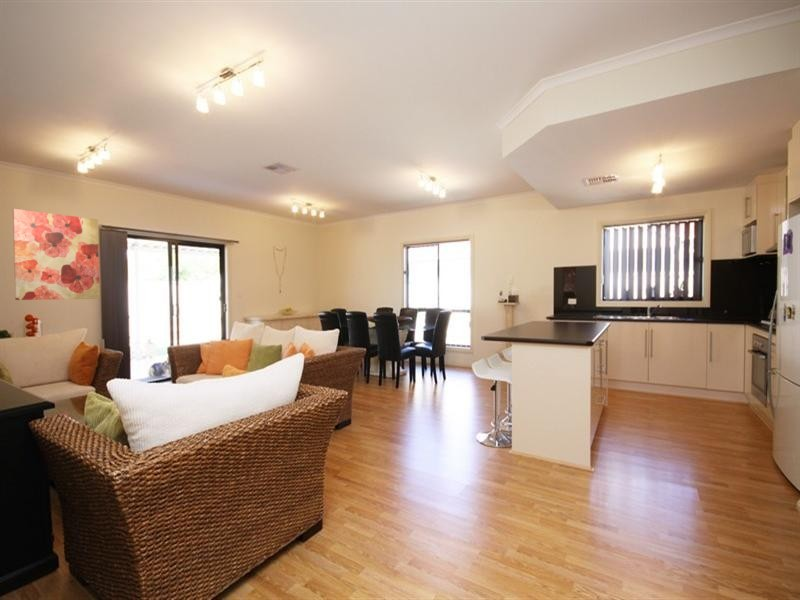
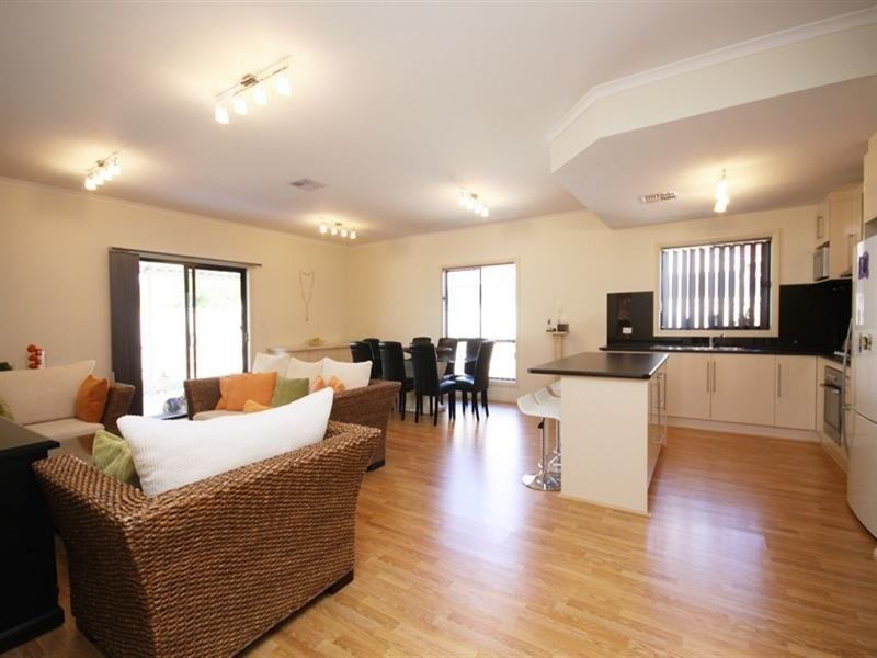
- wall art (59, 257)
